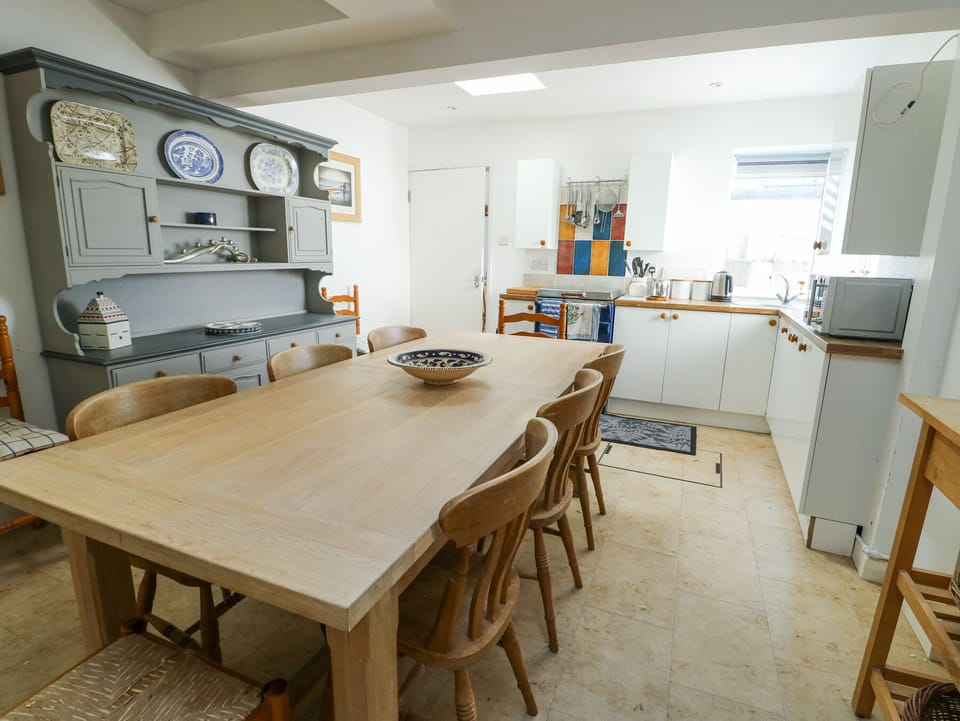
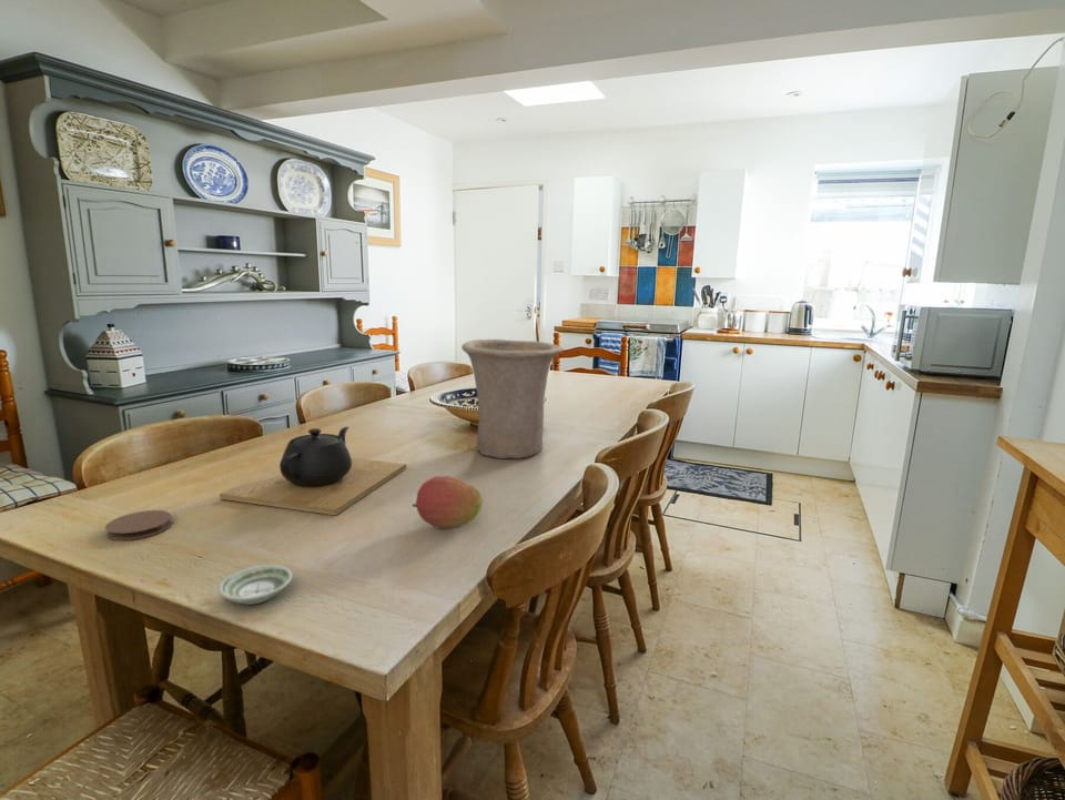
+ saucer (256, 587)
+ fruit (447, 502)
+ coaster (140, 524)
+ teapot (320, 455)
+ vase (511, 397)
